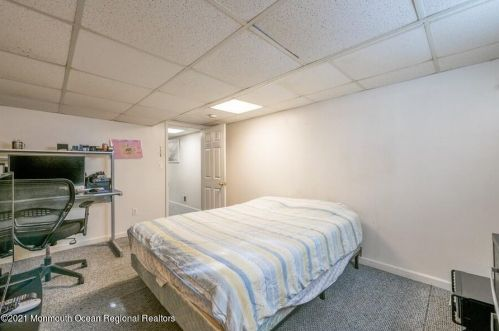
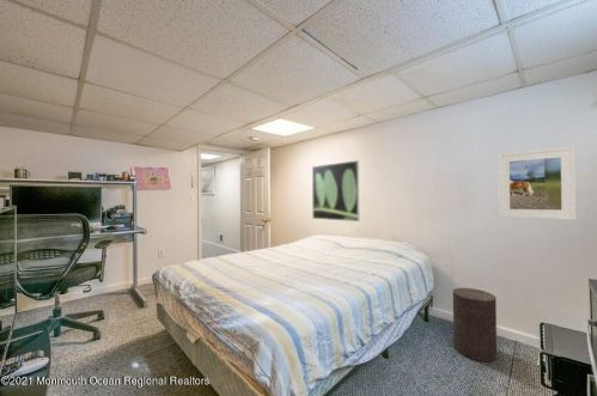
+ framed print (334, 191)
+ stool (474, 322)
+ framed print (534, 184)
